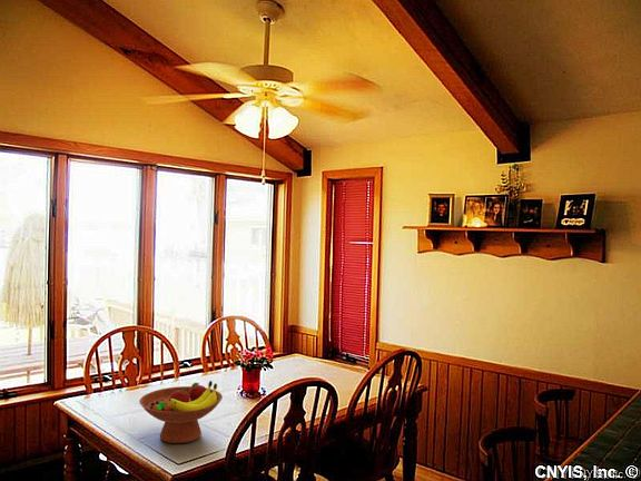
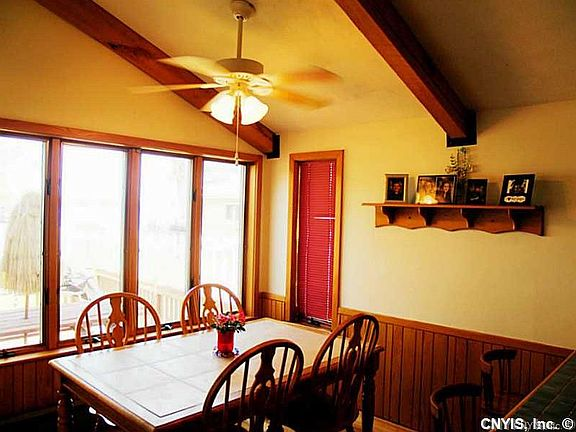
- fruit bowl (181, 410)
